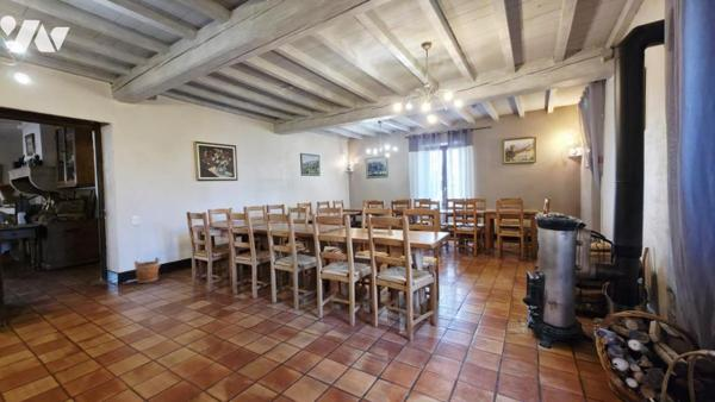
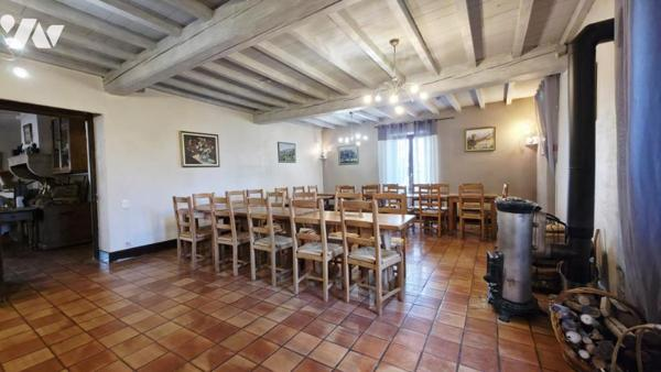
- bucket (147, 270)
